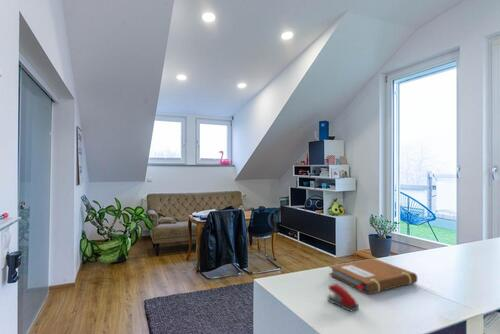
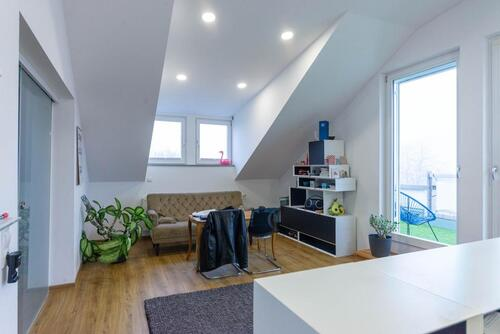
- stapler (341, 295)
- notebook (370, 274)
